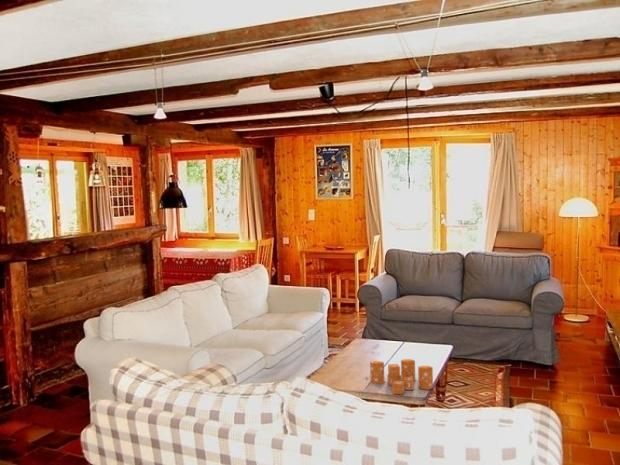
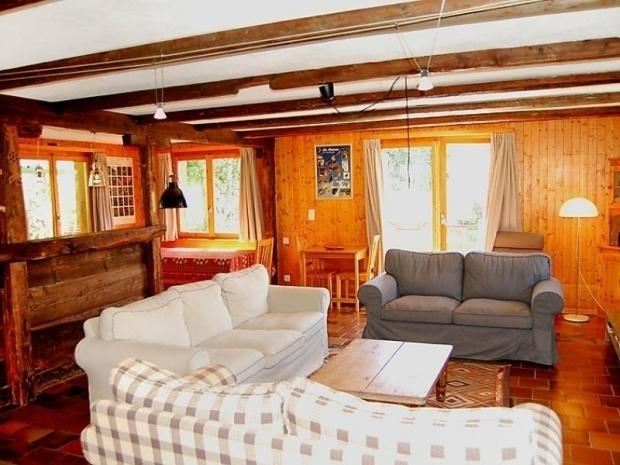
- candle (401, 375)
